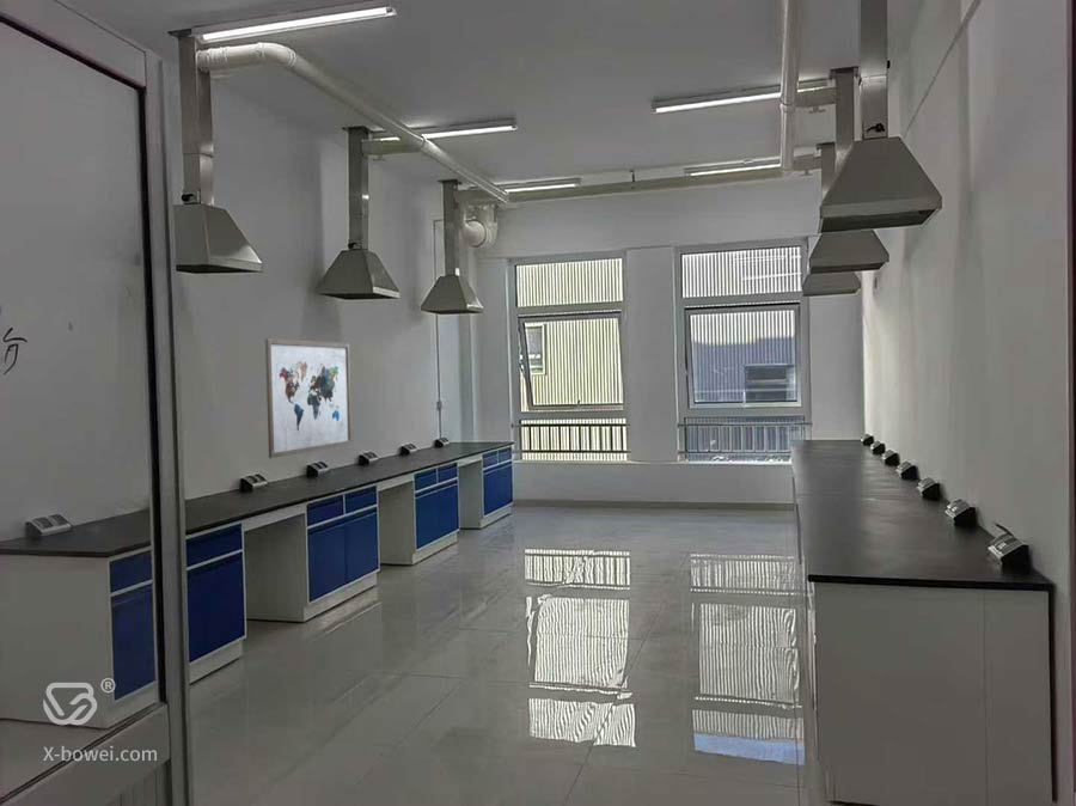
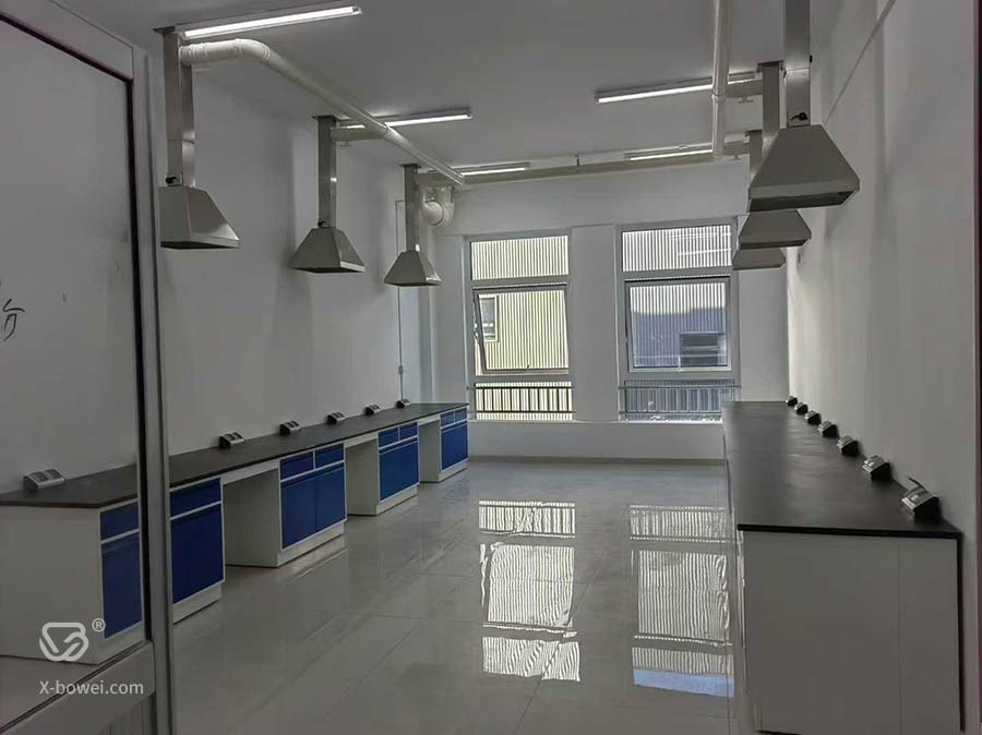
- wall art (312, 396)
